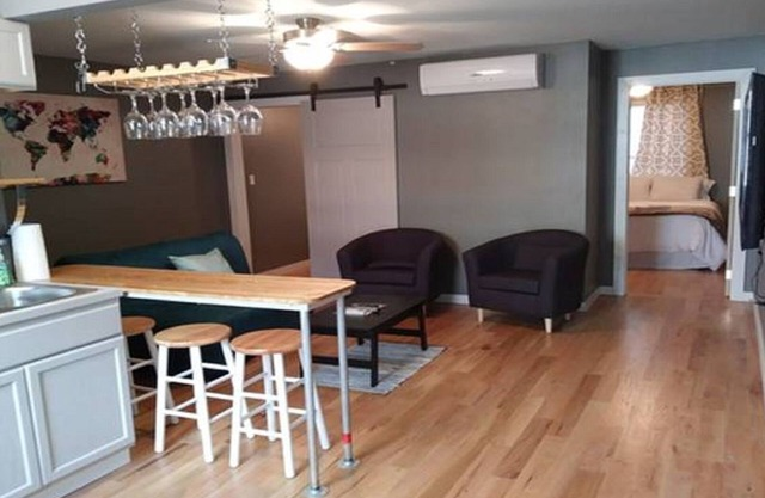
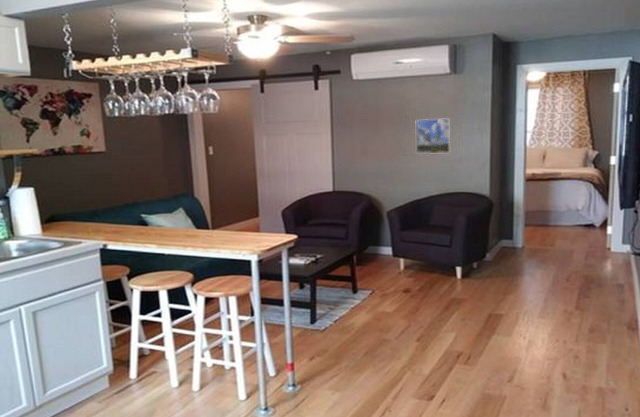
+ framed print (432, 136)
